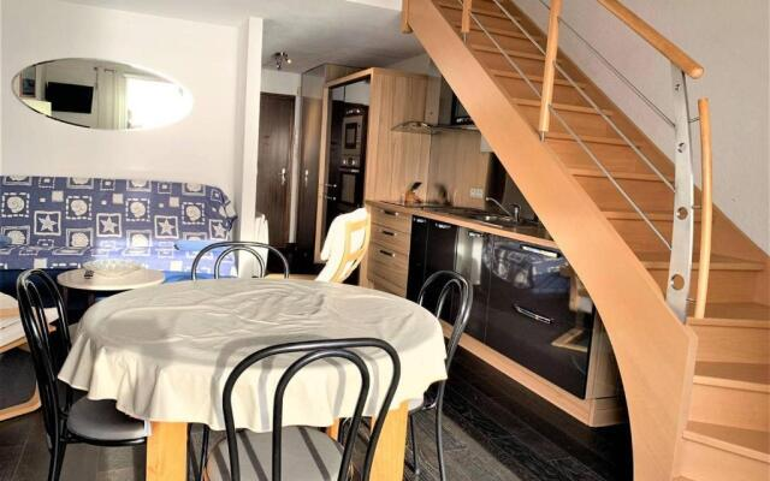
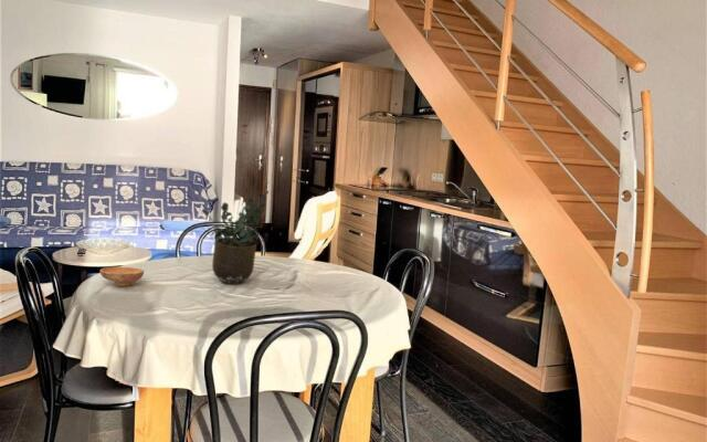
+ bowl (122, 276)
+ potted plant (241, 231)
